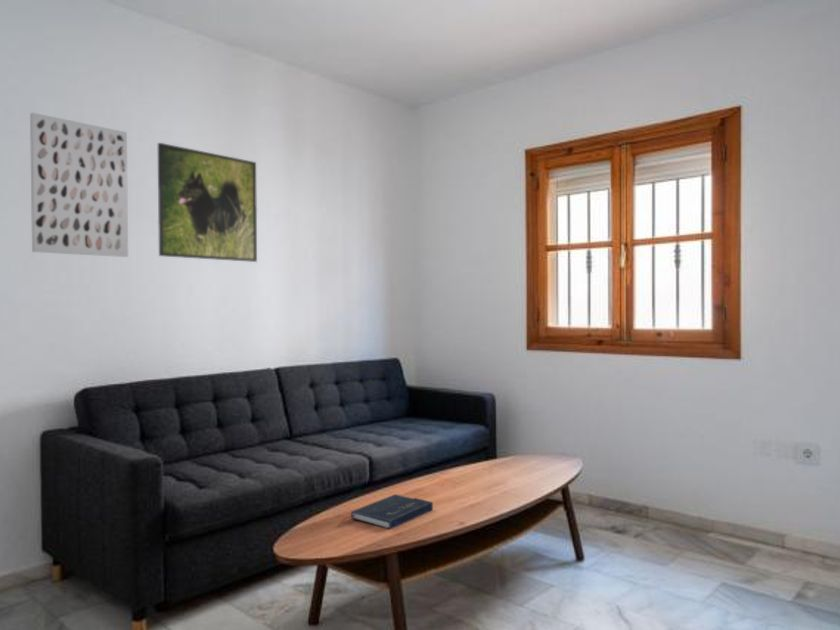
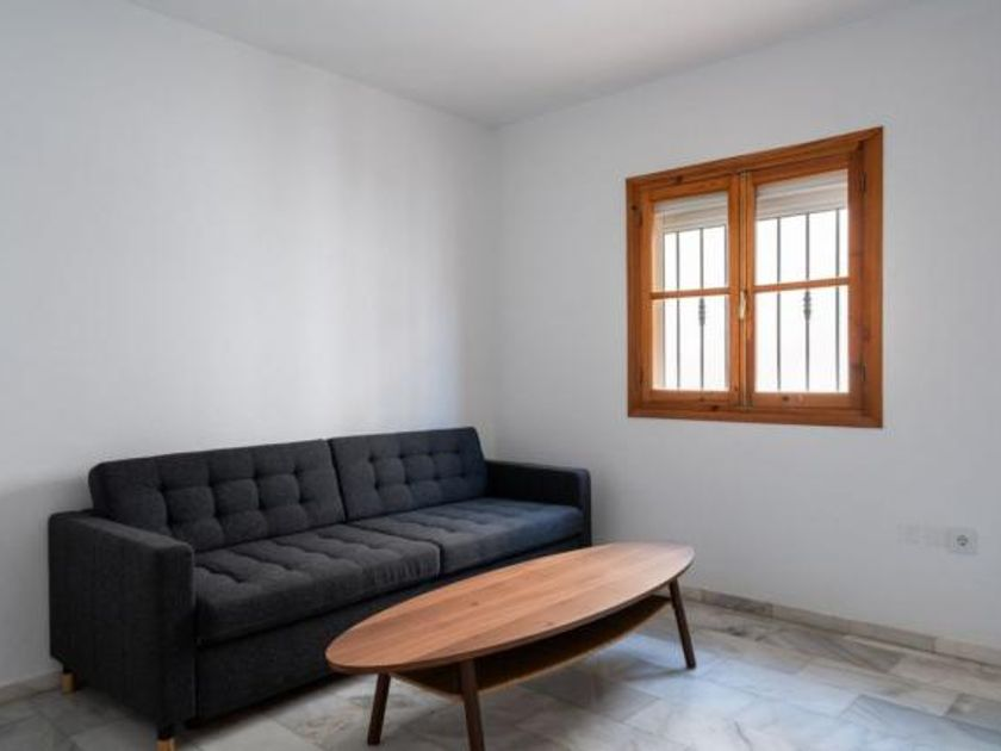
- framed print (210, 206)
- book (384, 513)
- wall art (81, 189)
